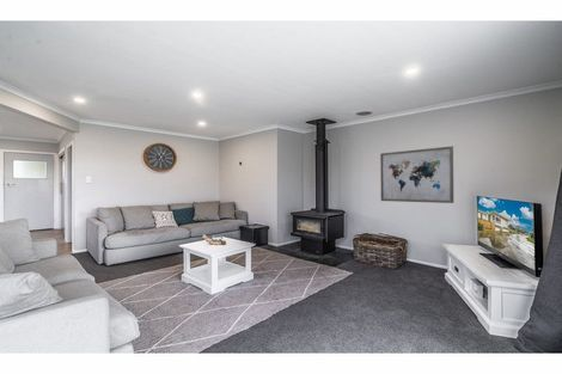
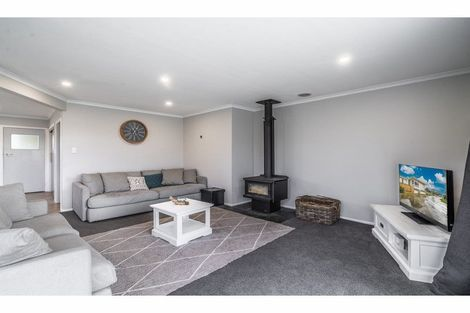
- wall art (414, 176)
